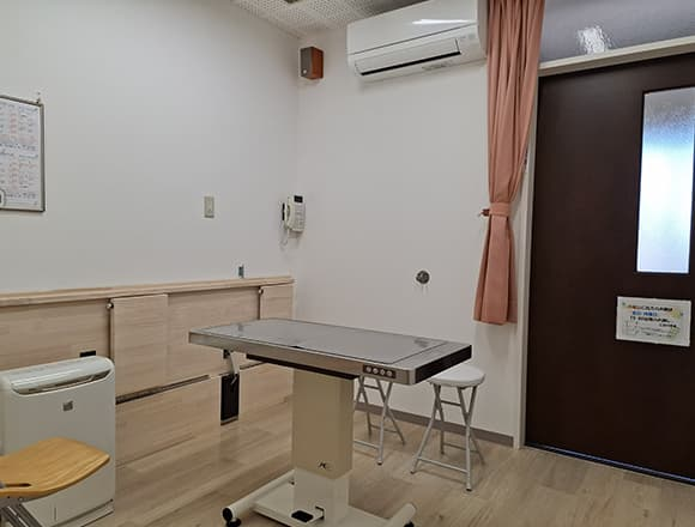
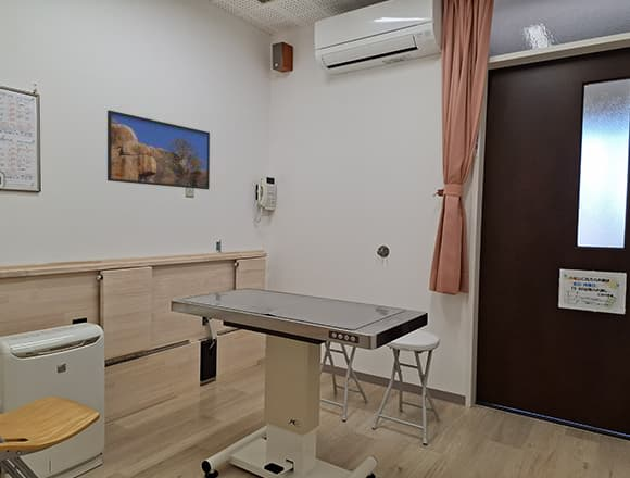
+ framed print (163, 153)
